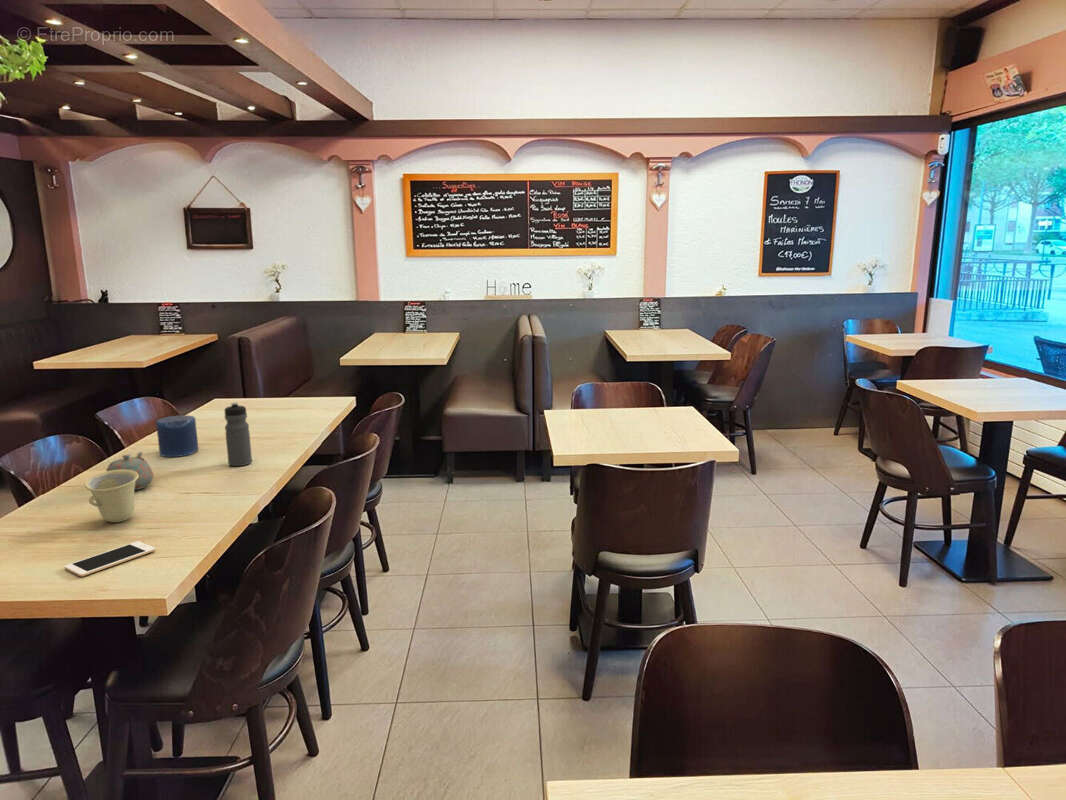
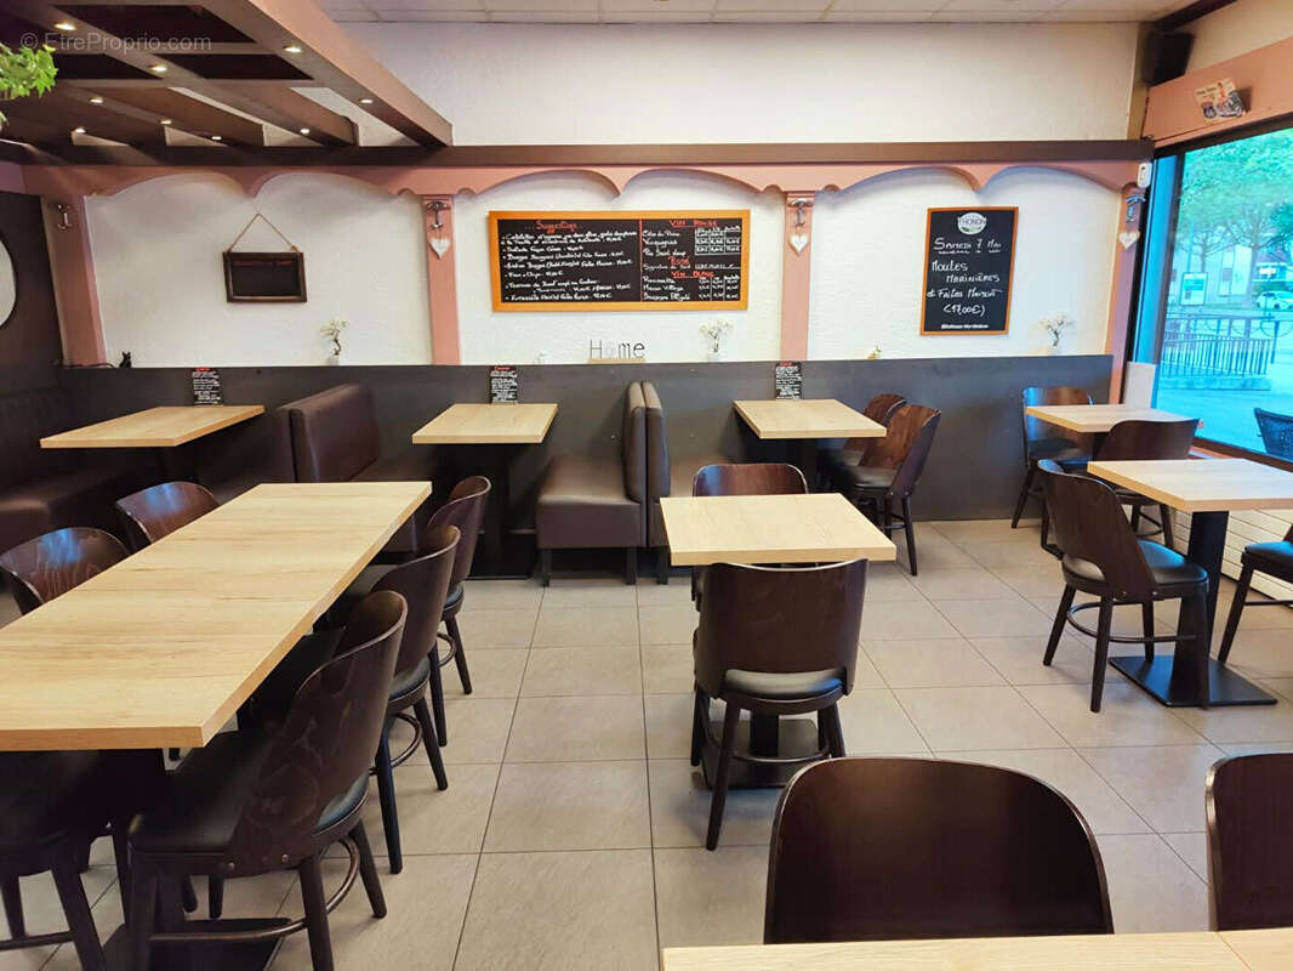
- water bottle (237, 433)
- cup (114, 498)
- teapot (129, 469)
- cell phone (111, 558)
- candle (177, 435)
